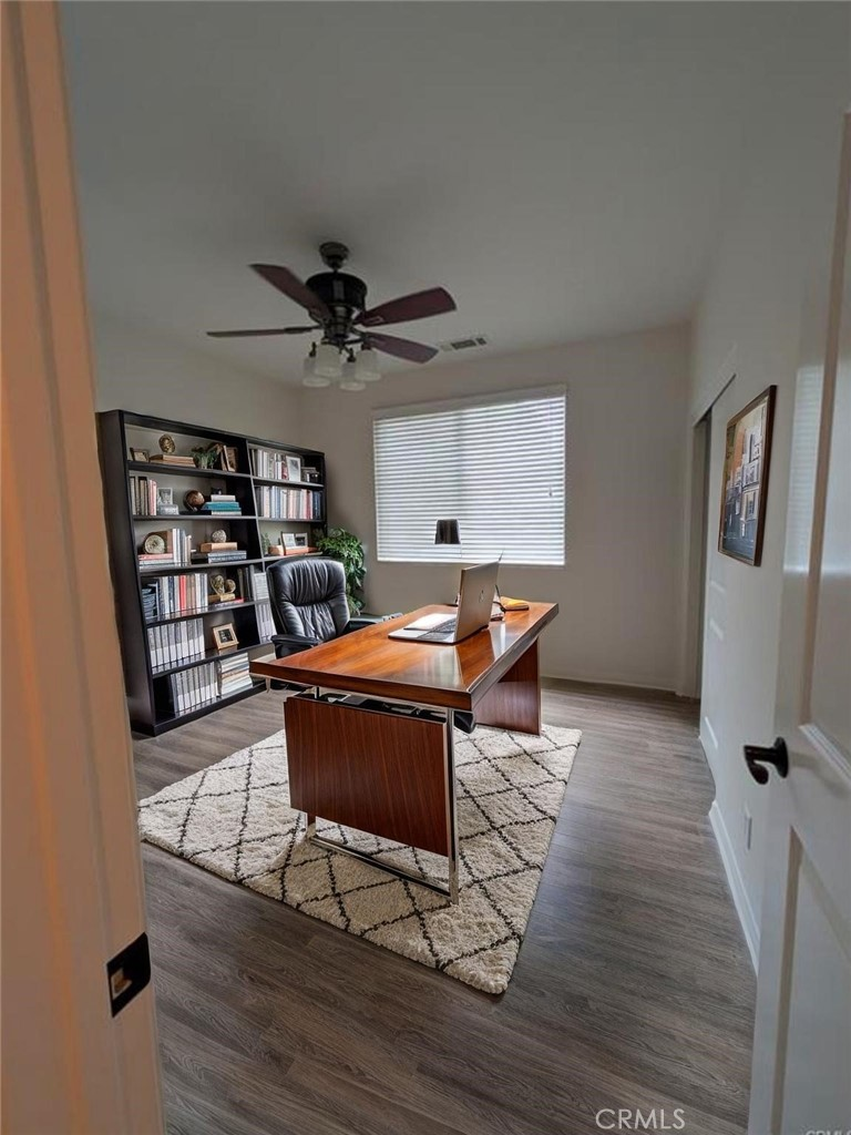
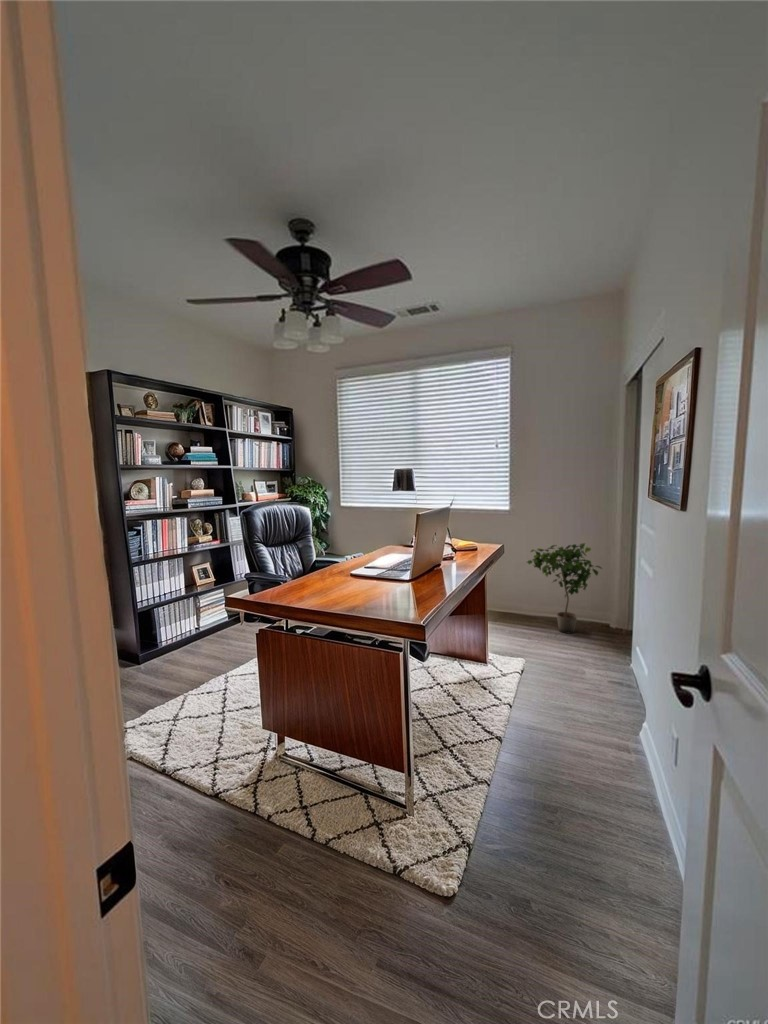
+ potted plant (564, 586)
